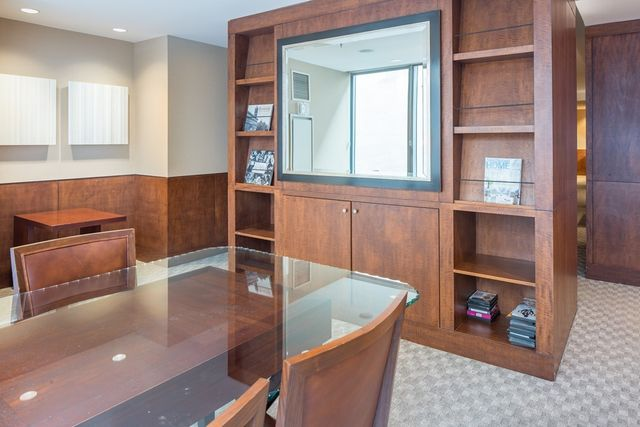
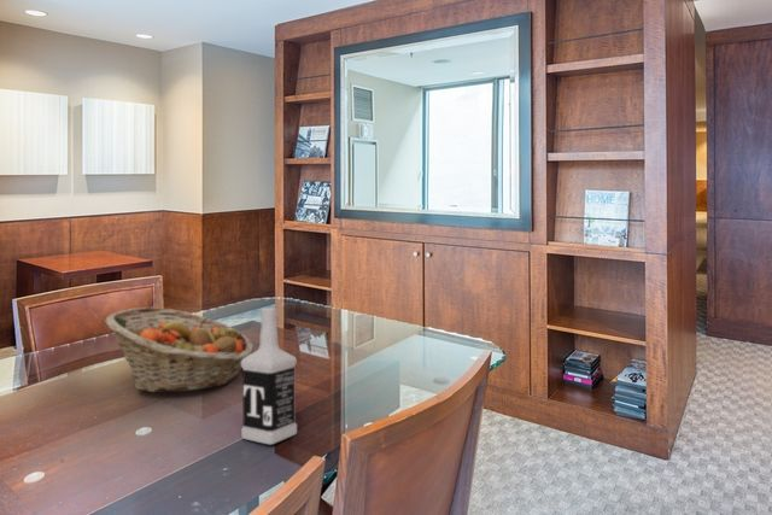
+ fruit basket (183, 344)
+ vodka (269, 371)
